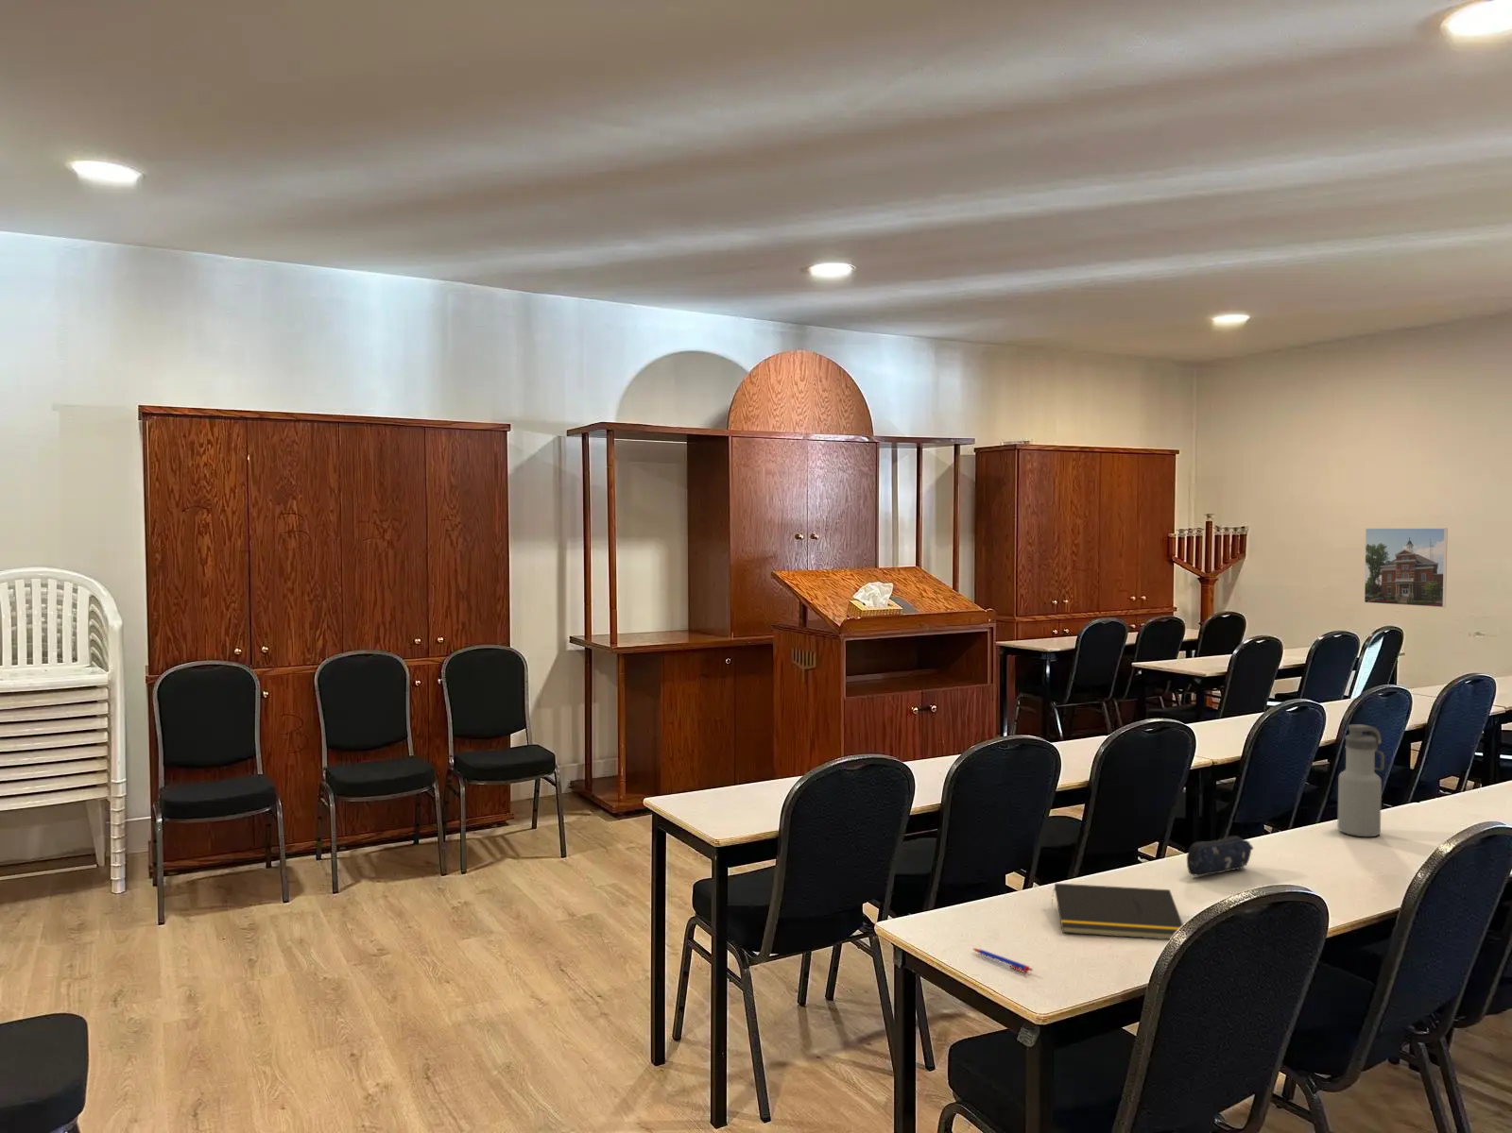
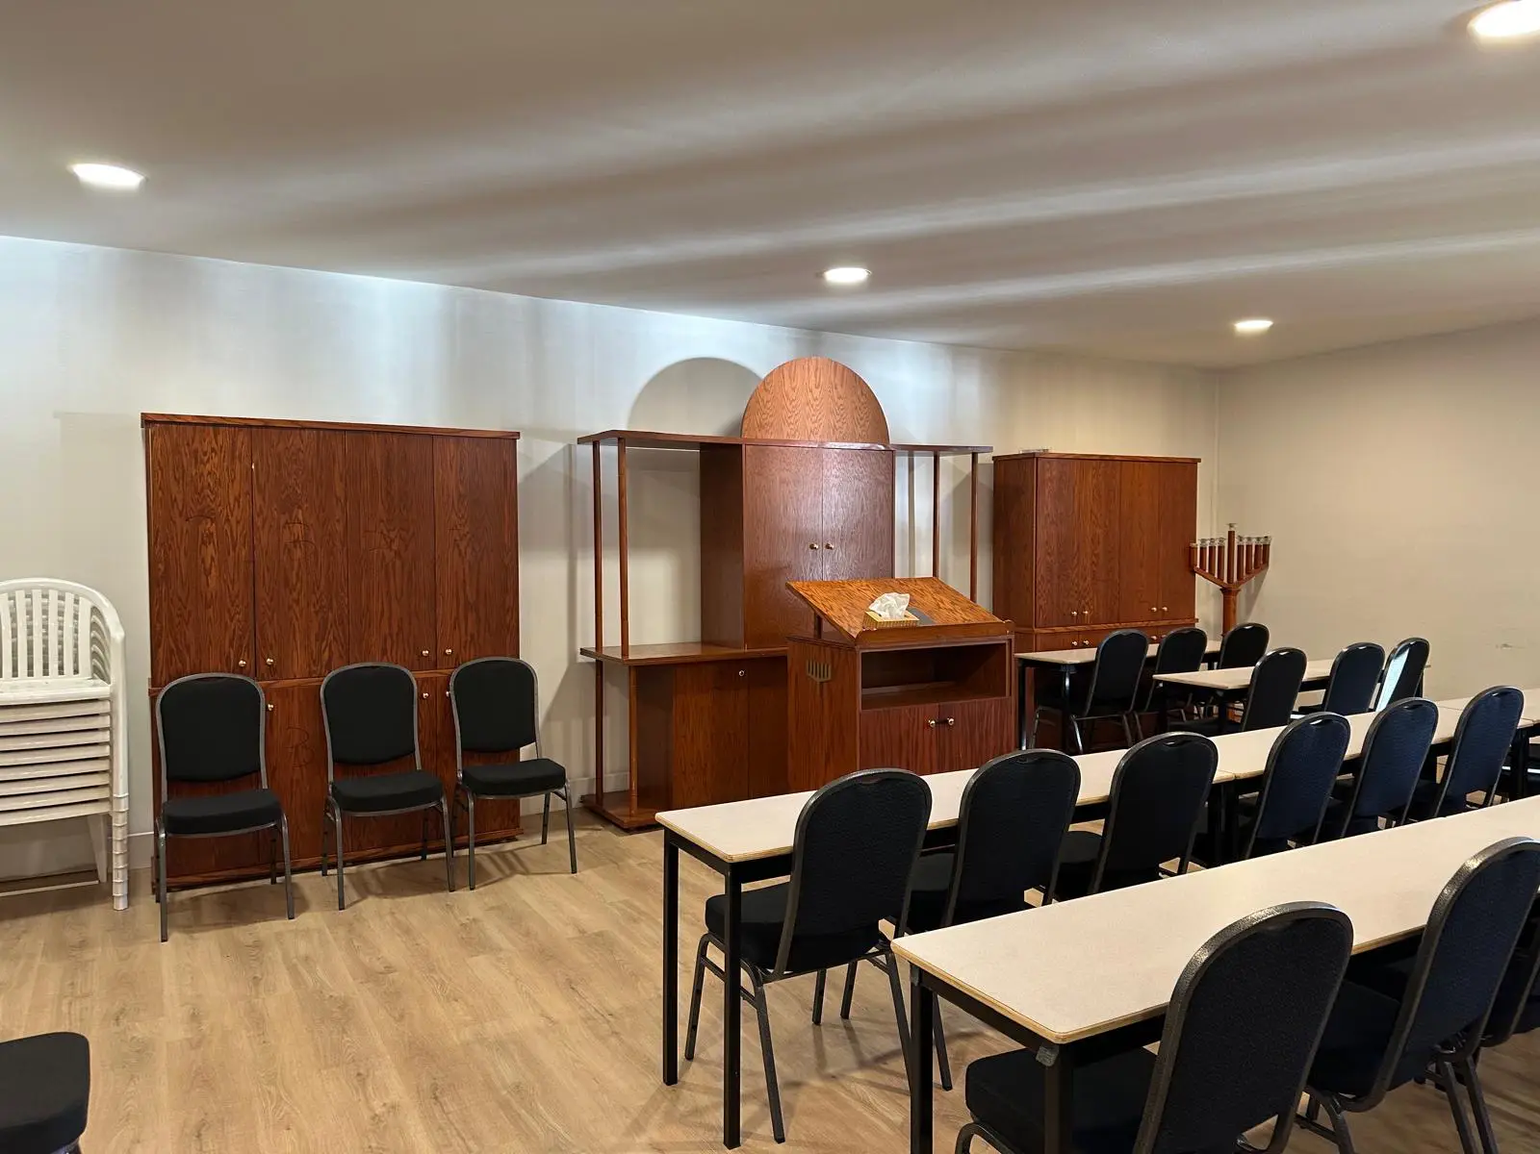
- pen (1001, 958)
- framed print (1405, 566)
- notepad (1117, 910)
- pencil case (1218, 856)
- water bottle (1360, 778)
